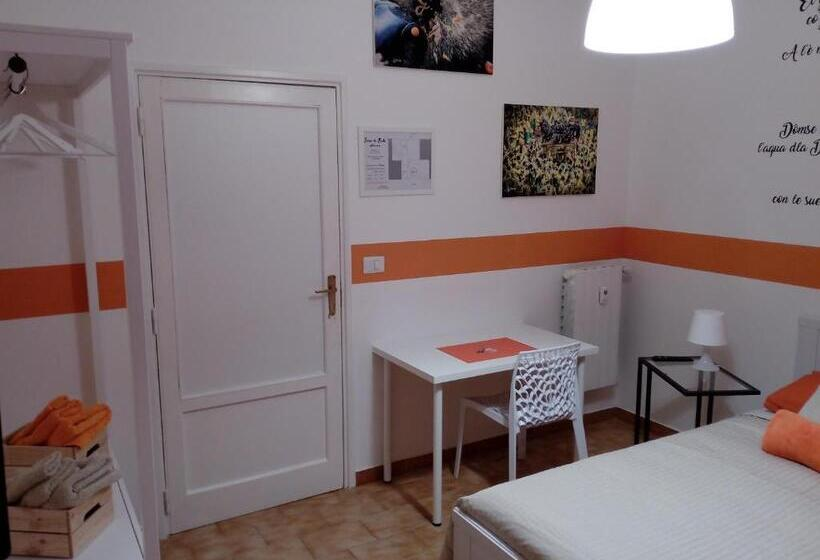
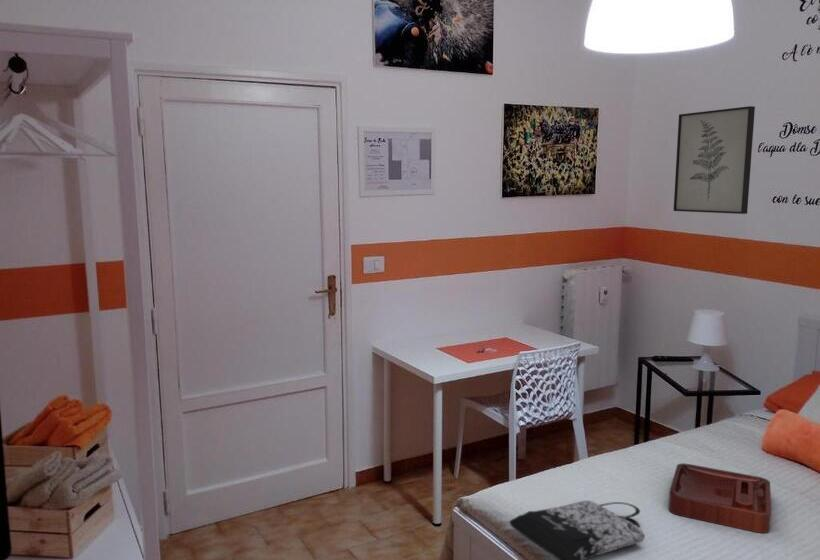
+ wall art (711, 162)
+ tote bag (588, 524)
+ decorative tray (719, 495)
